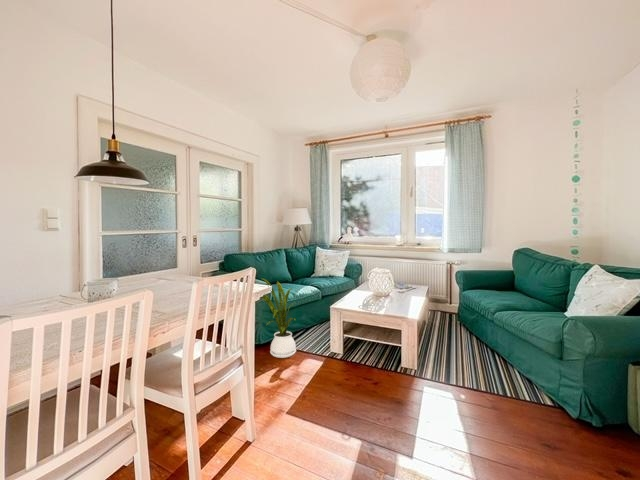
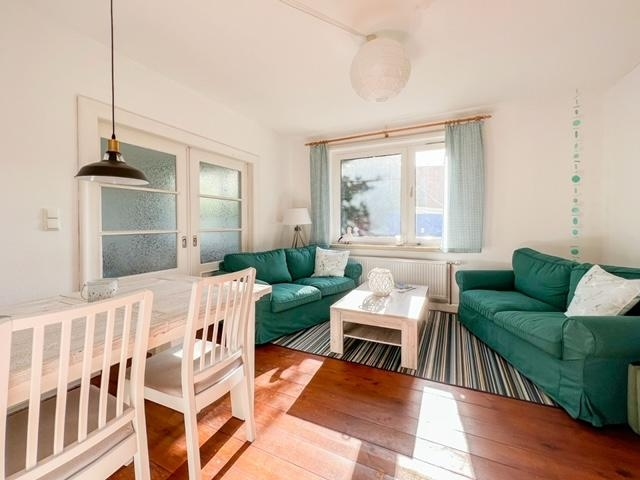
- house plant (279, 314)
